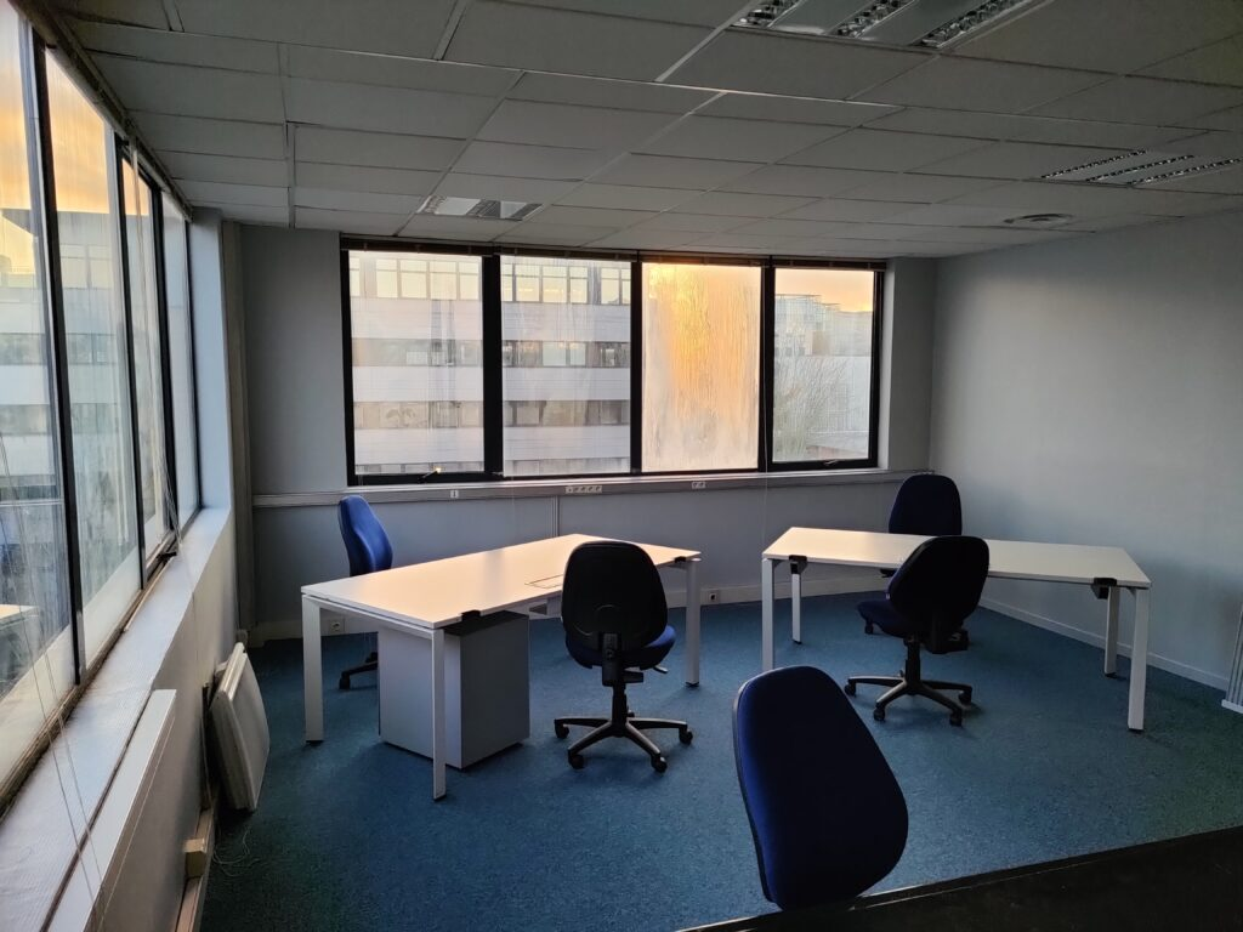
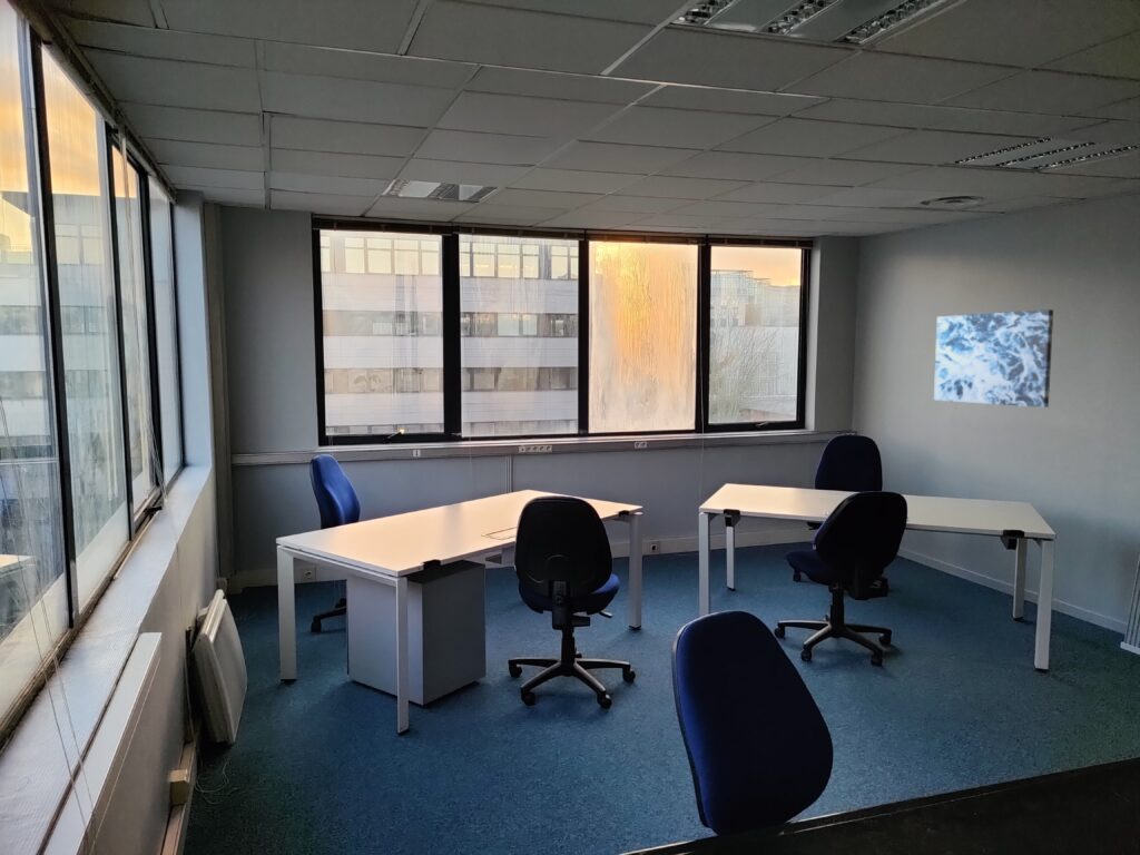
+ wall art (989, 358)
